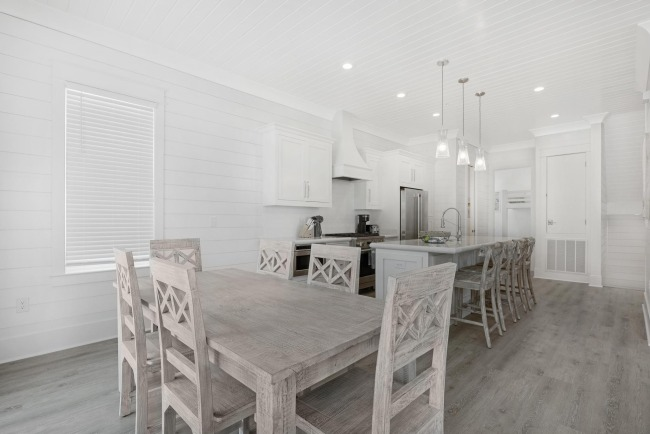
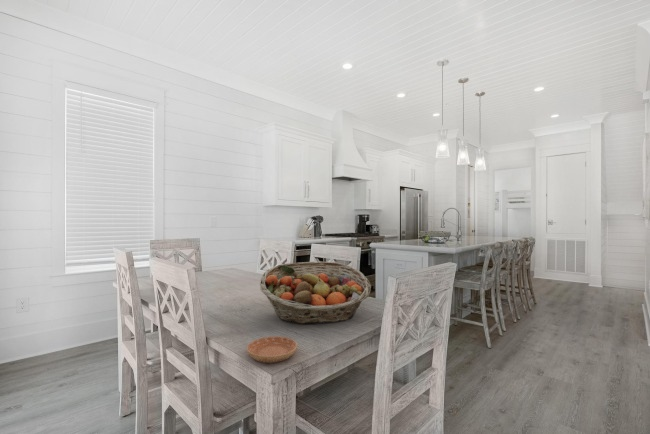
+ fruit basket (315, 290)
+ saucer (272, 349)
